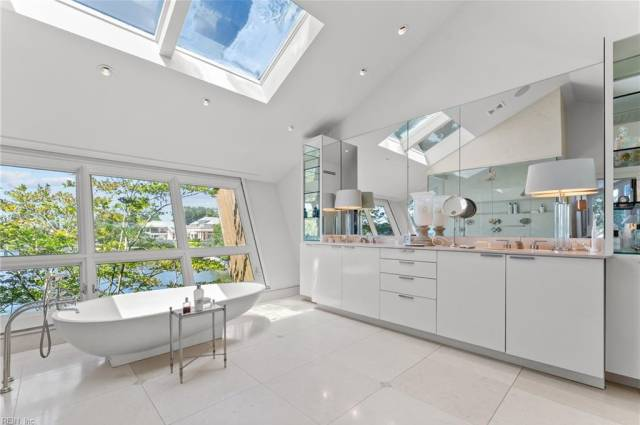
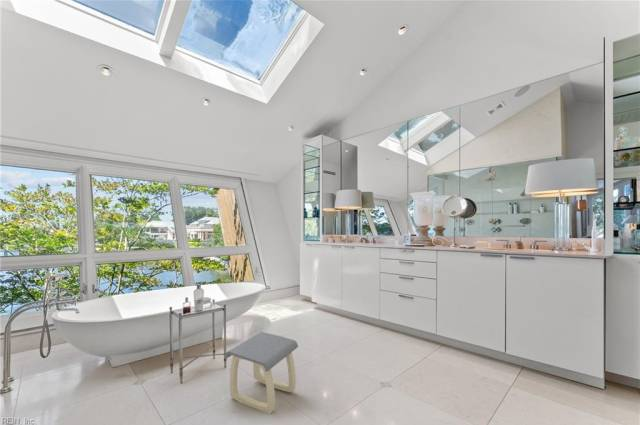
+ stool (263, 370)
